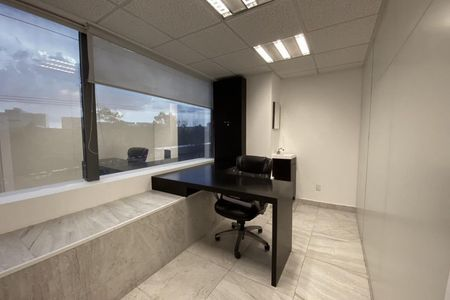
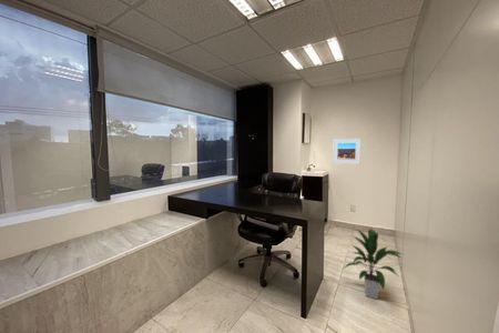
+ indoor plant (369, 261)
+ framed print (346, 151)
